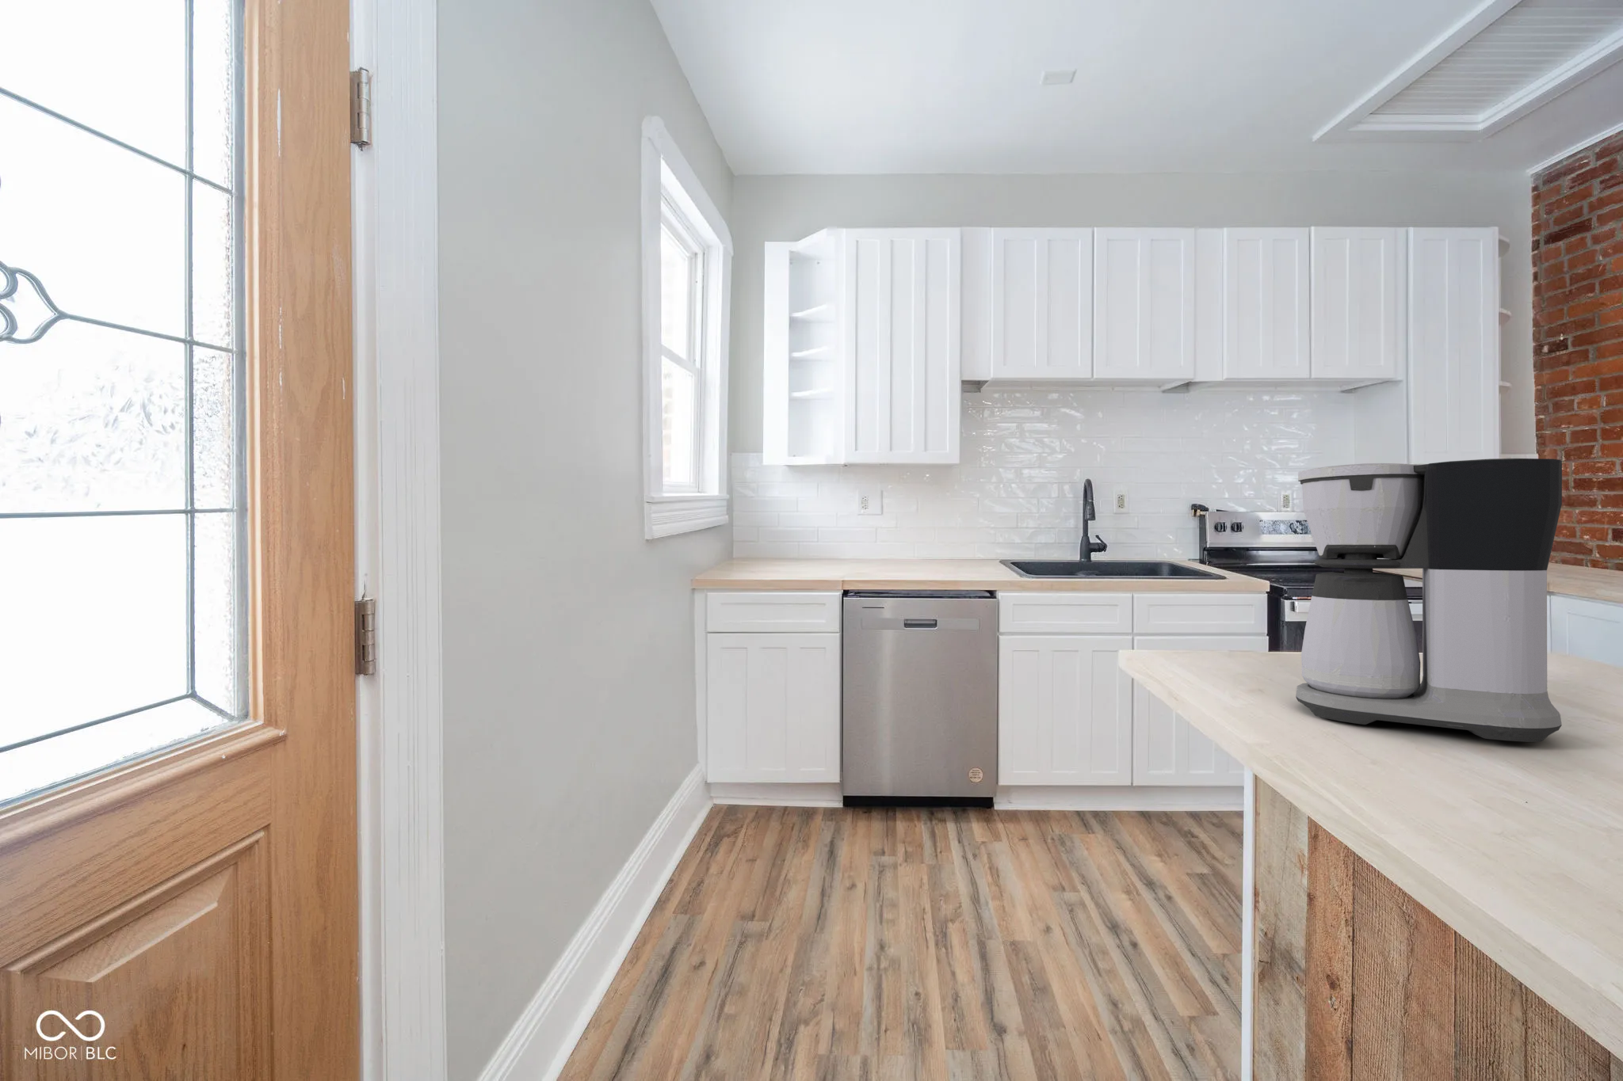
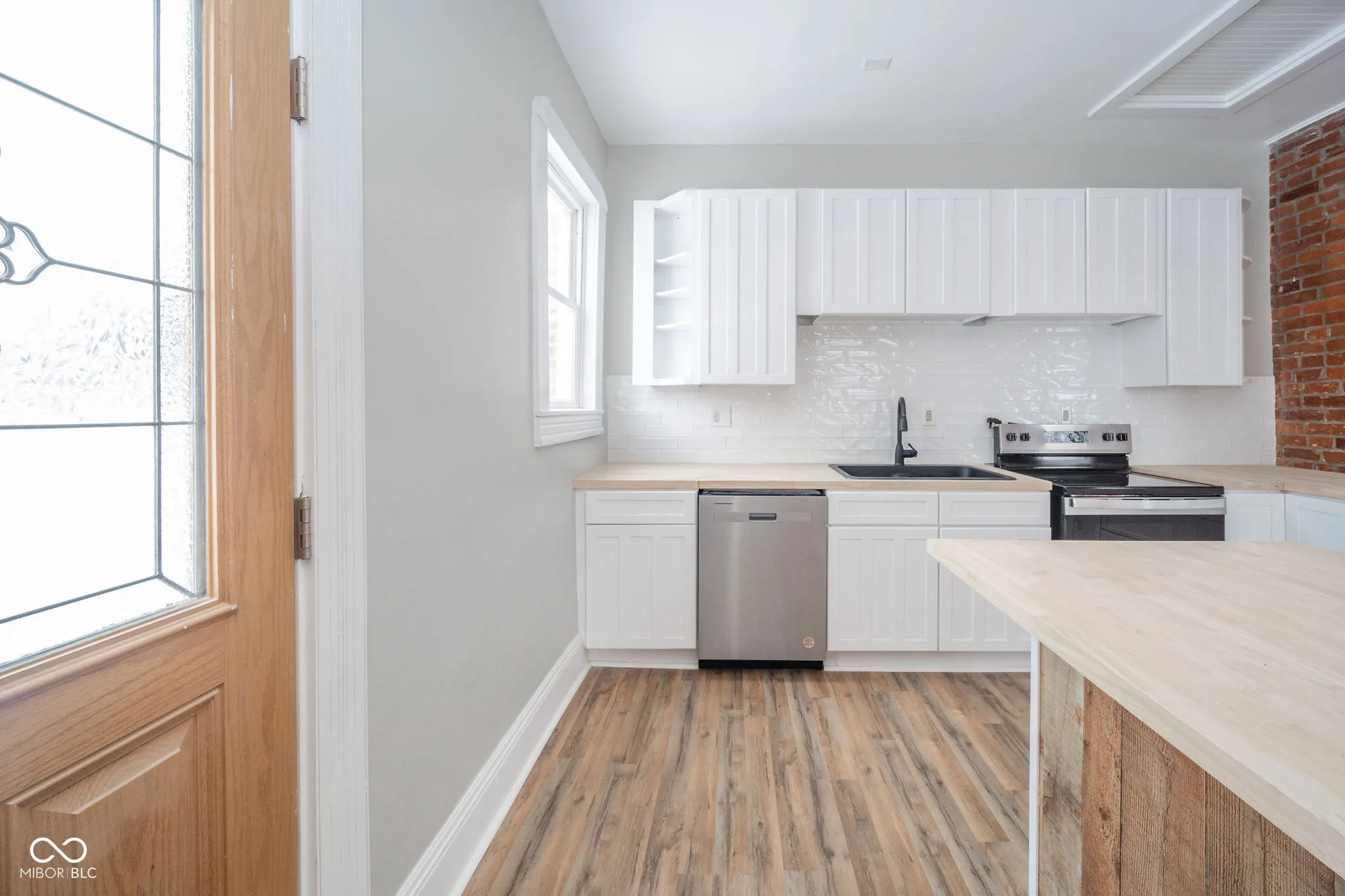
- coffee maker (1423, 590)
